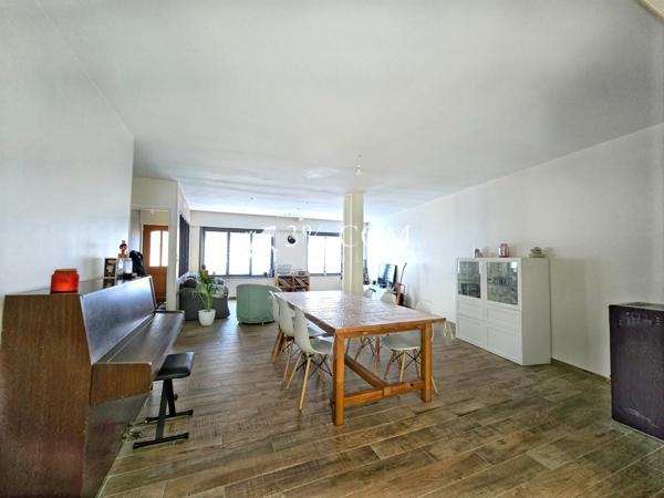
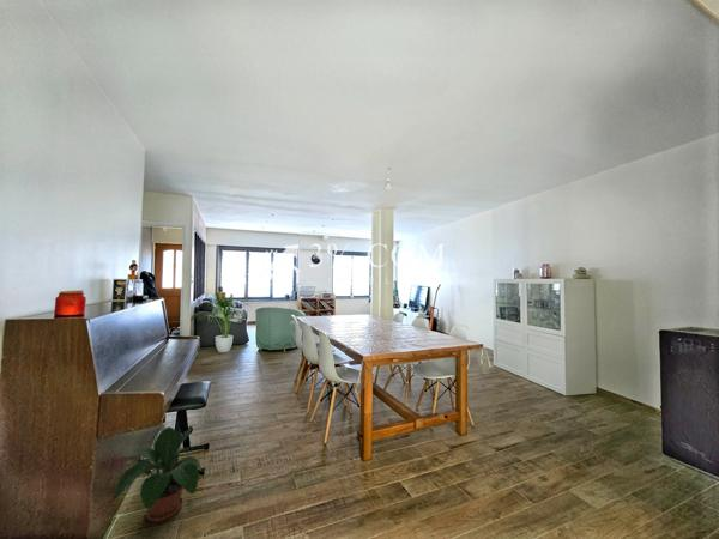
+ potted plant (163, 466)
